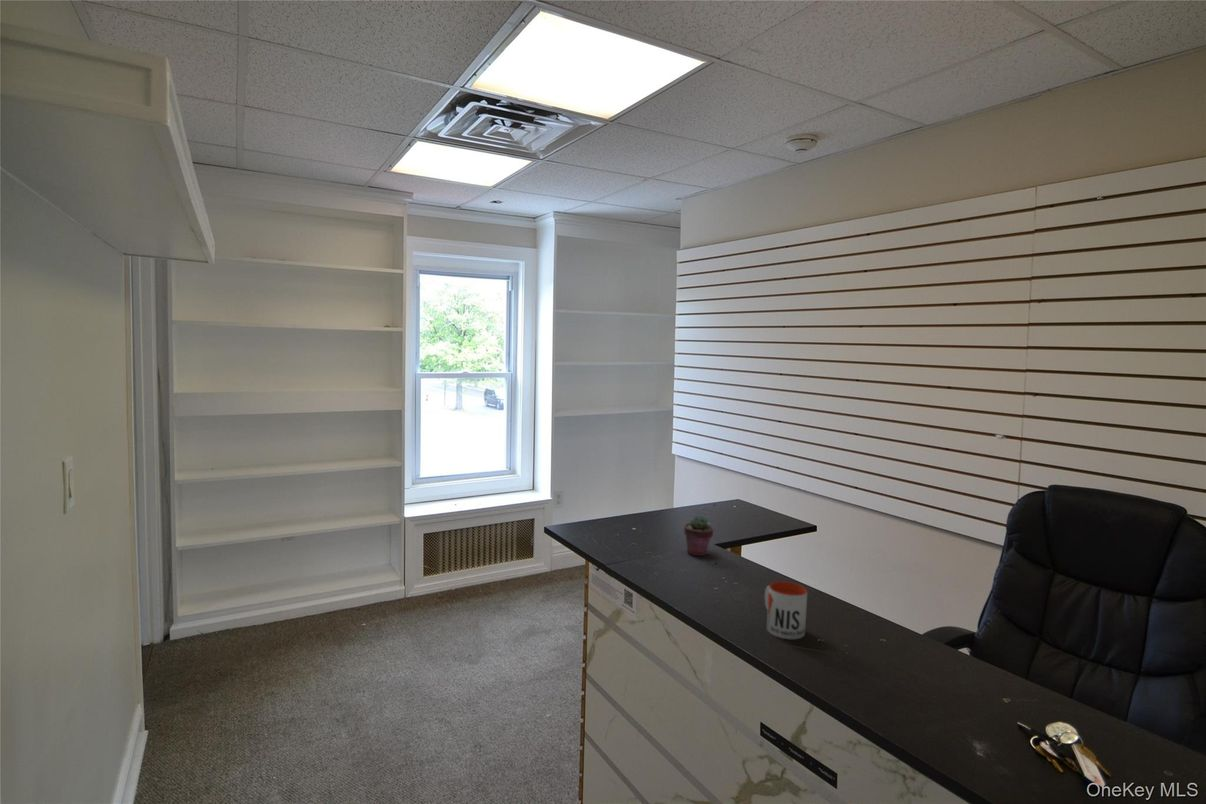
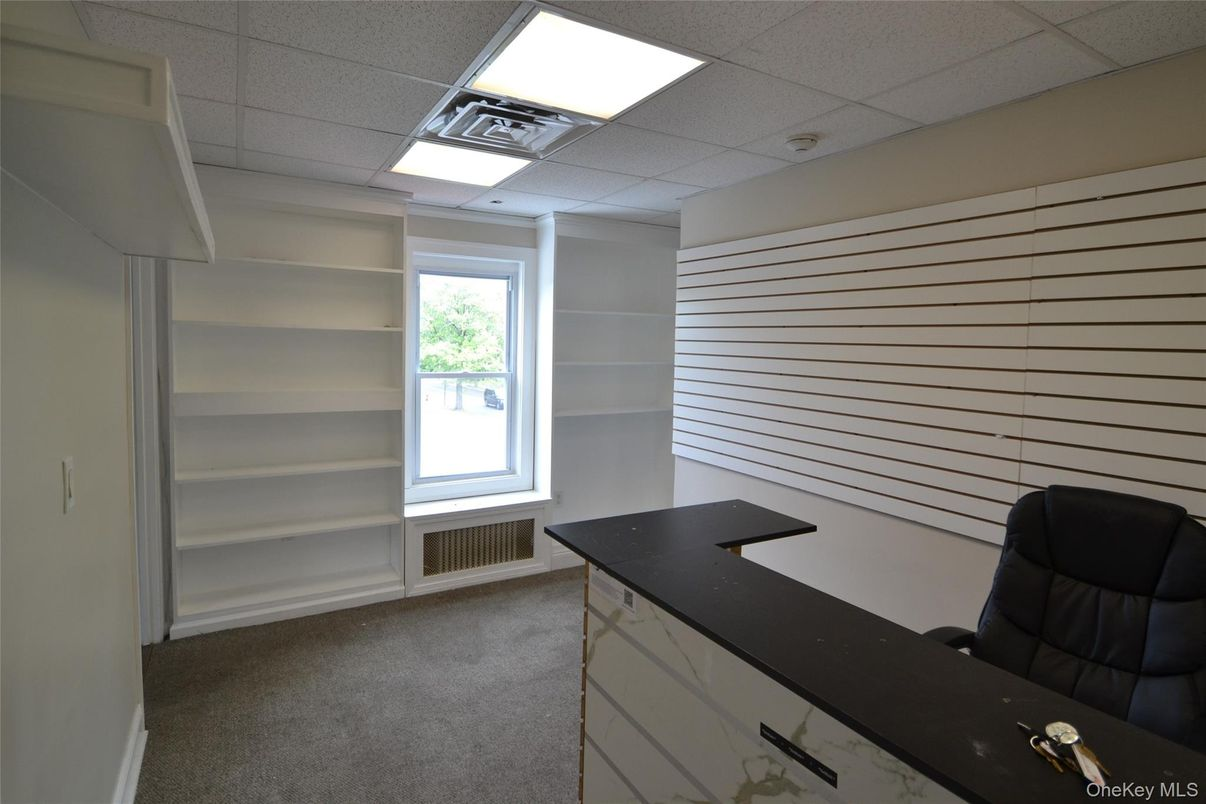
- potted succulent (698, 534)
- mug (781, 606)
